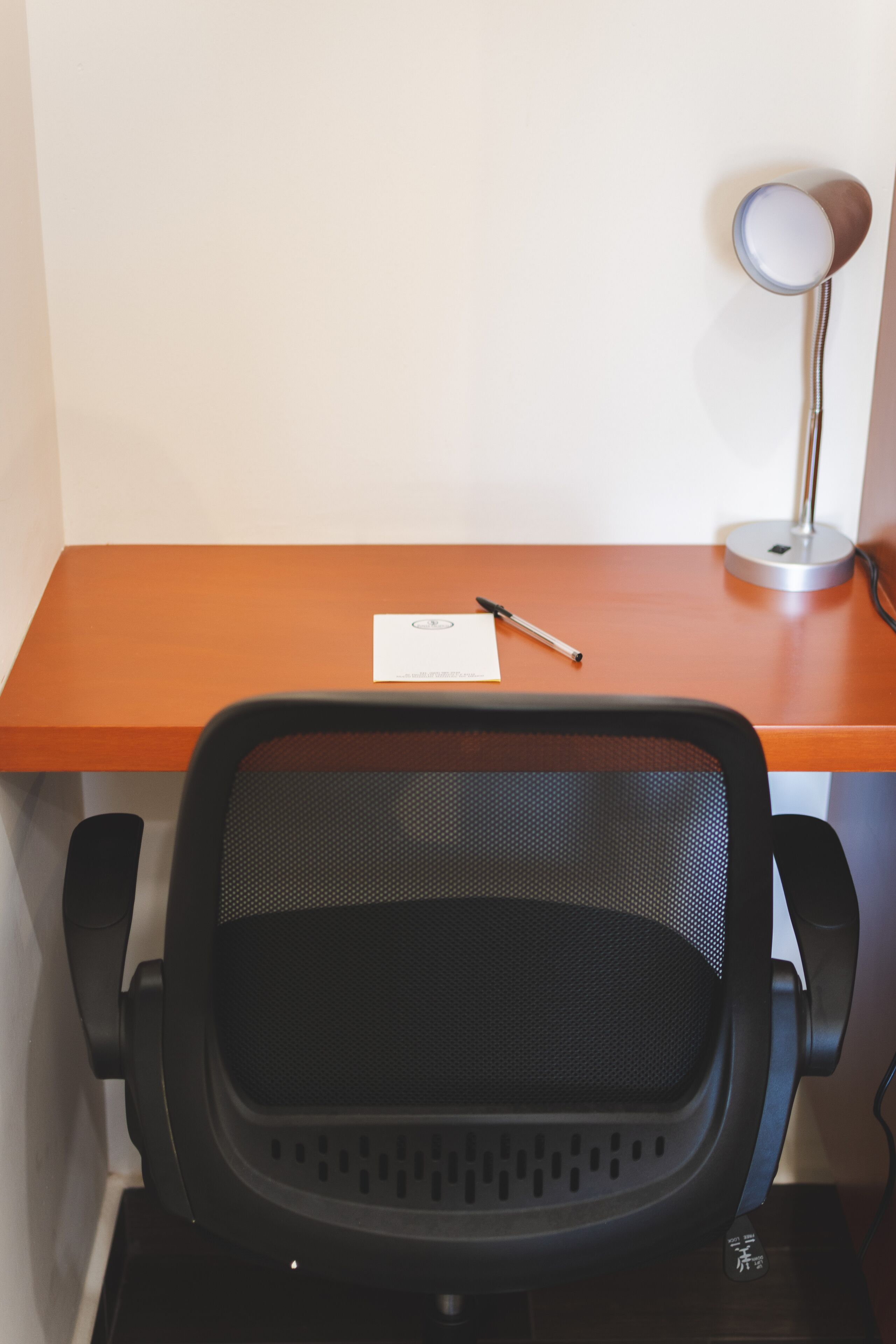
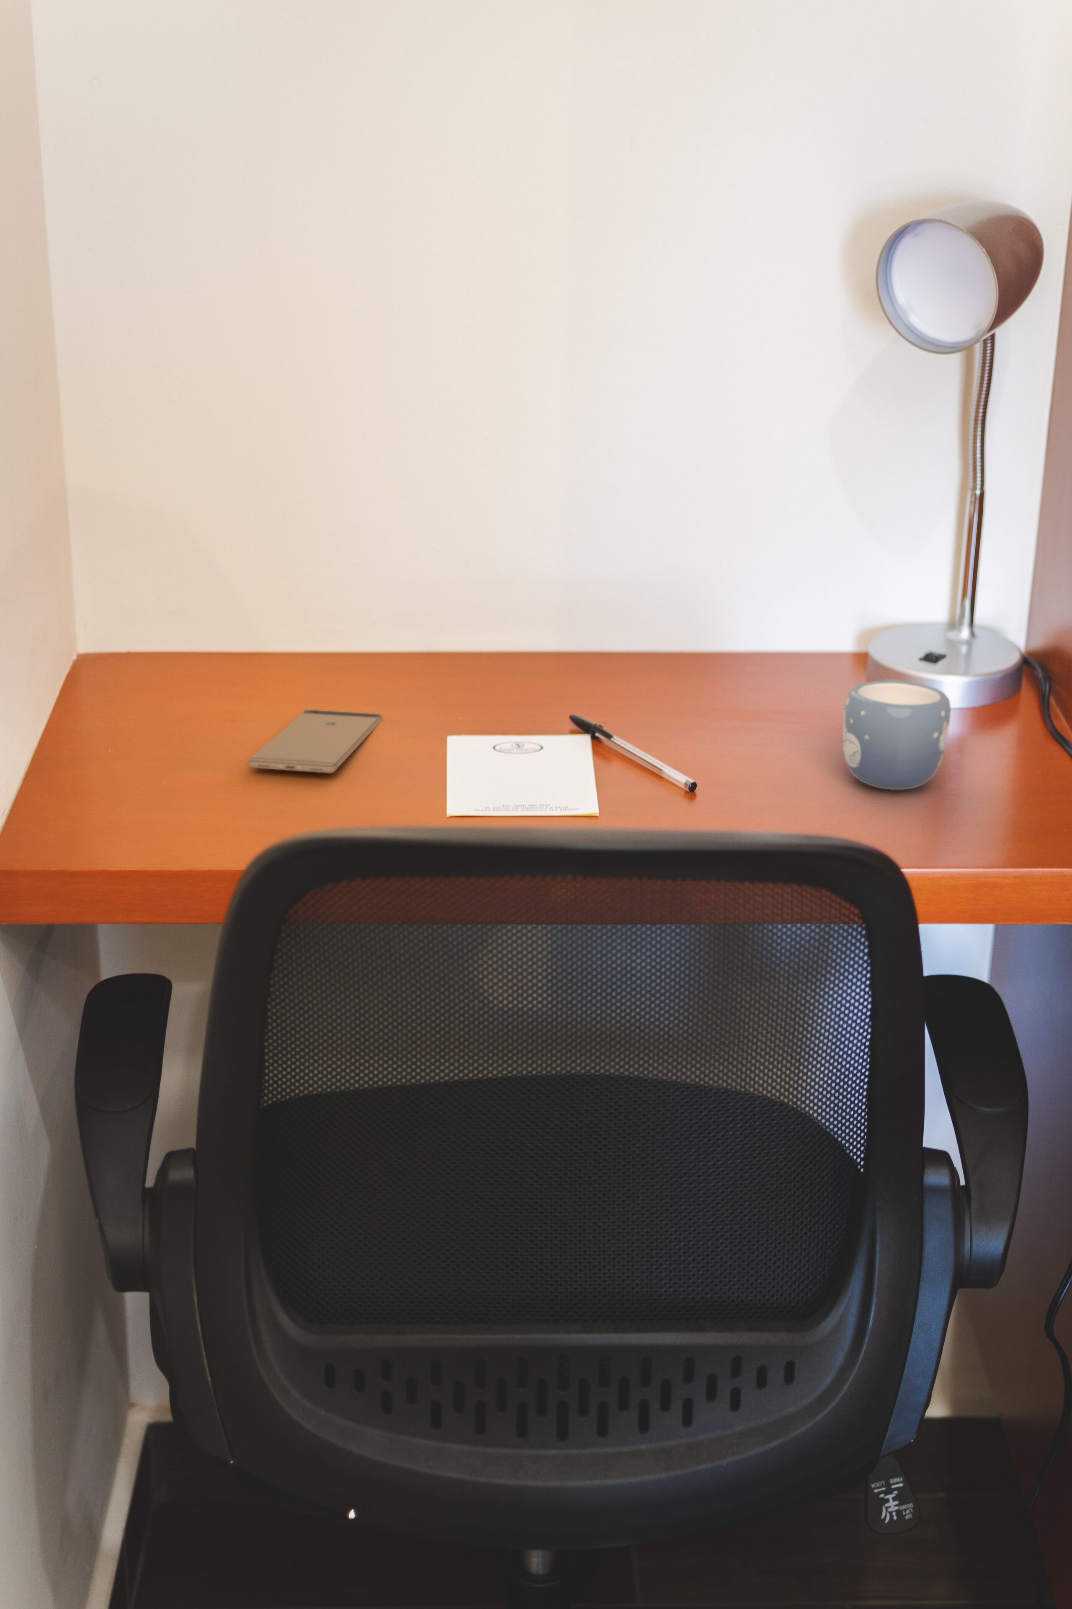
+ mug (893, 730)
+ smartphone (318, 740)
